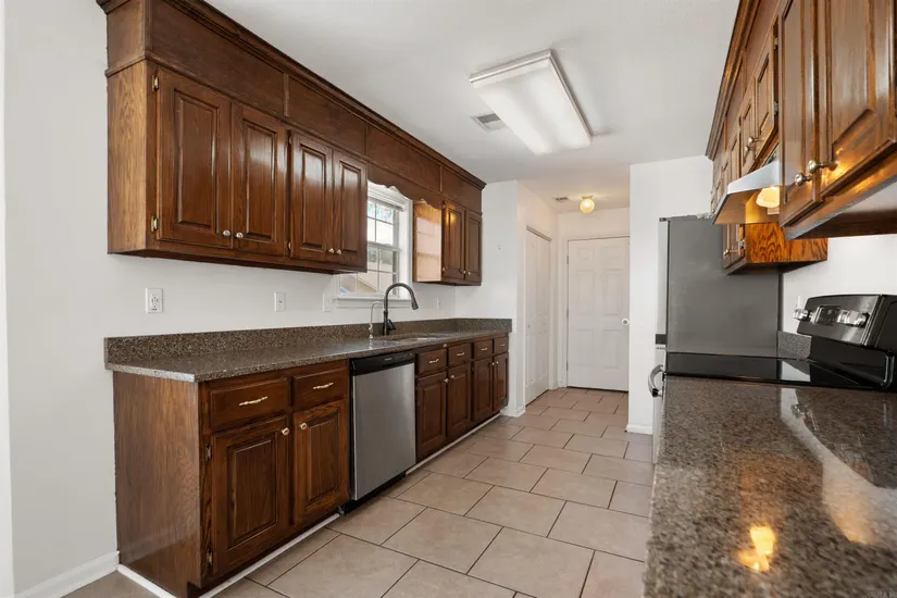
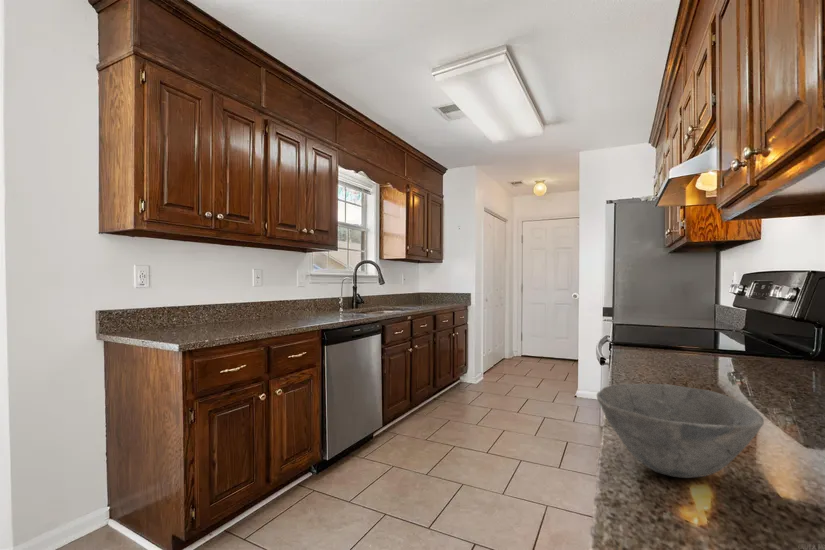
+ bowl (672, 435)
